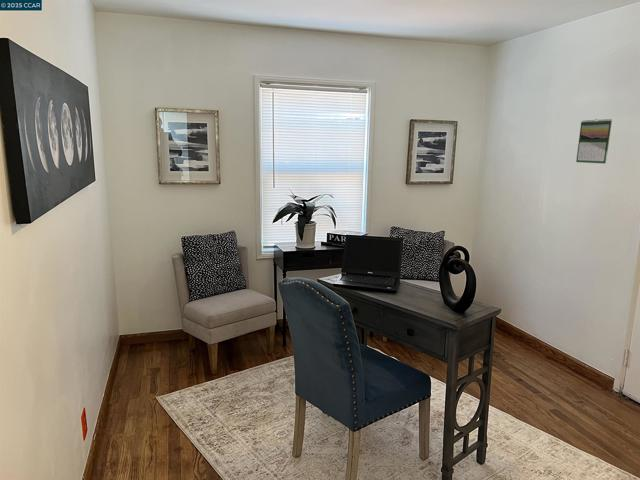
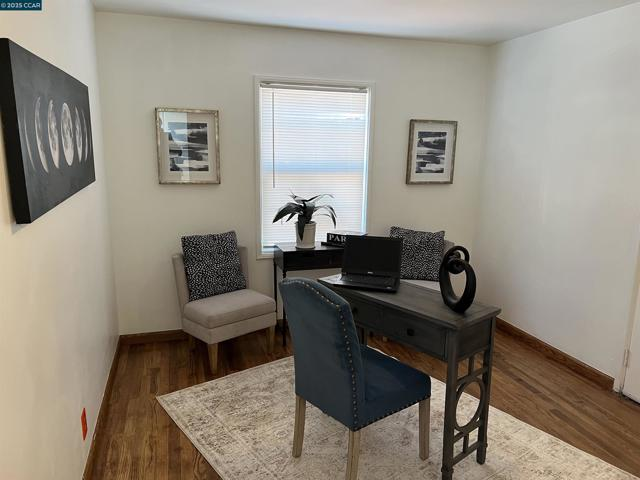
- calendar (593, 141)
